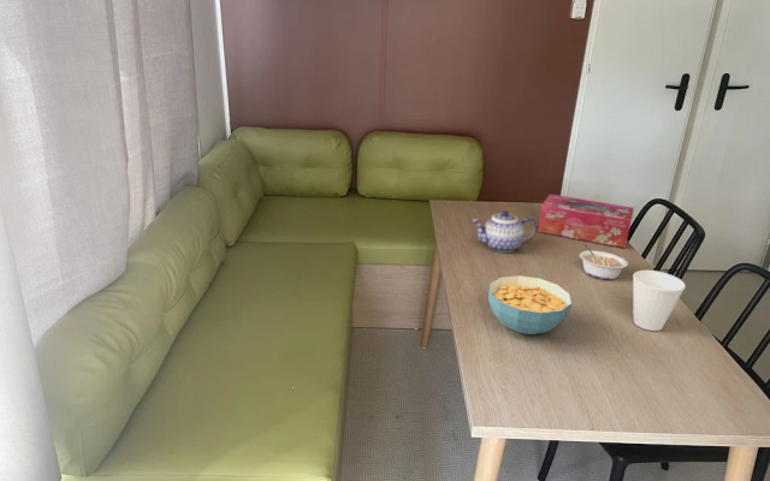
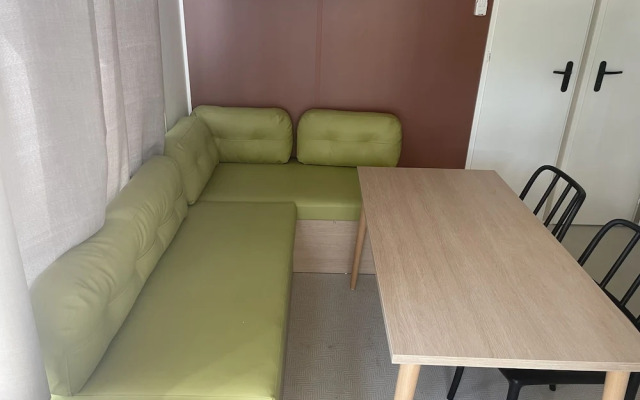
- tissue box (585, 219)
- cup (653, 302)
- legume (600, 263)
- teapot (503, 228)
- cereal bowl (526, 310)
